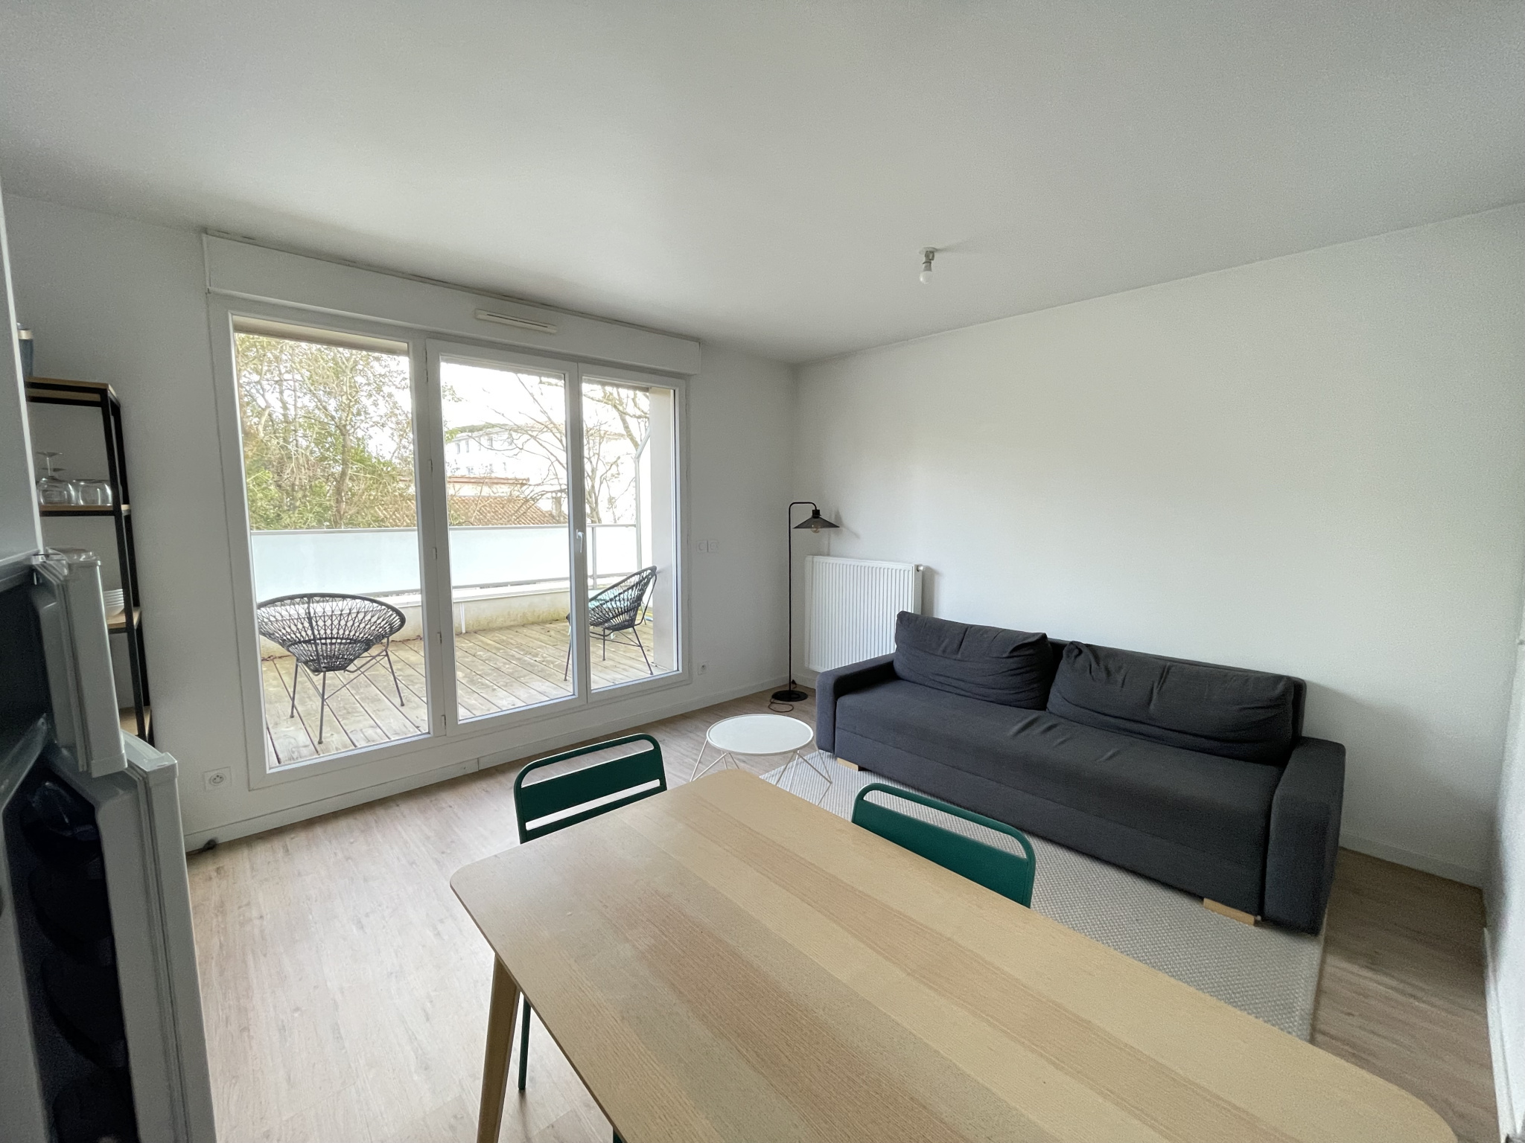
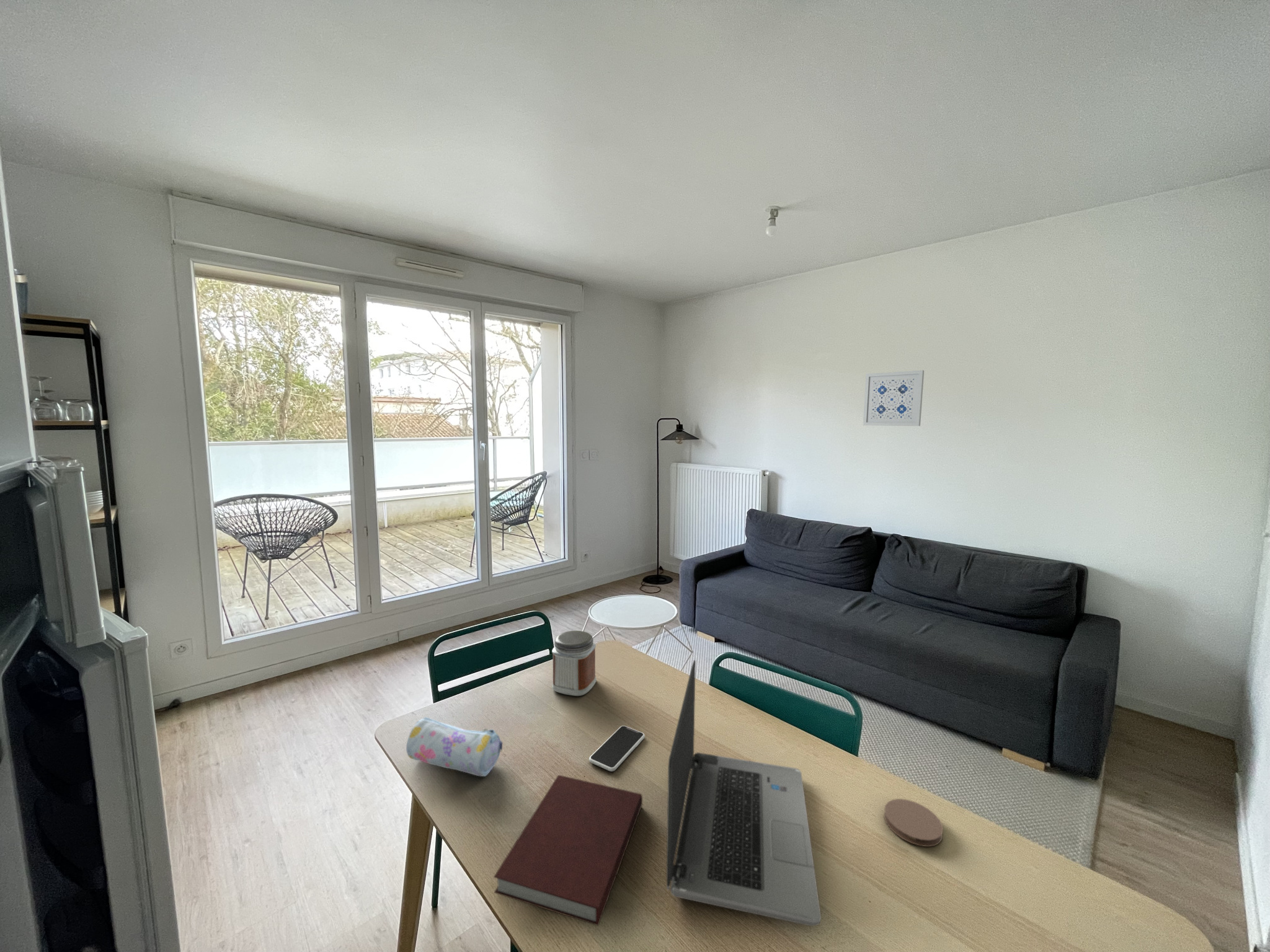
+ pencil case (454, 745)
+ wall art (892, 399)
+ jar (574, 661)
+ coaster (912, 821)
+ laptop computer (744, 770)
+ notebook (575, 839)
+ smartphone (618, 747)
